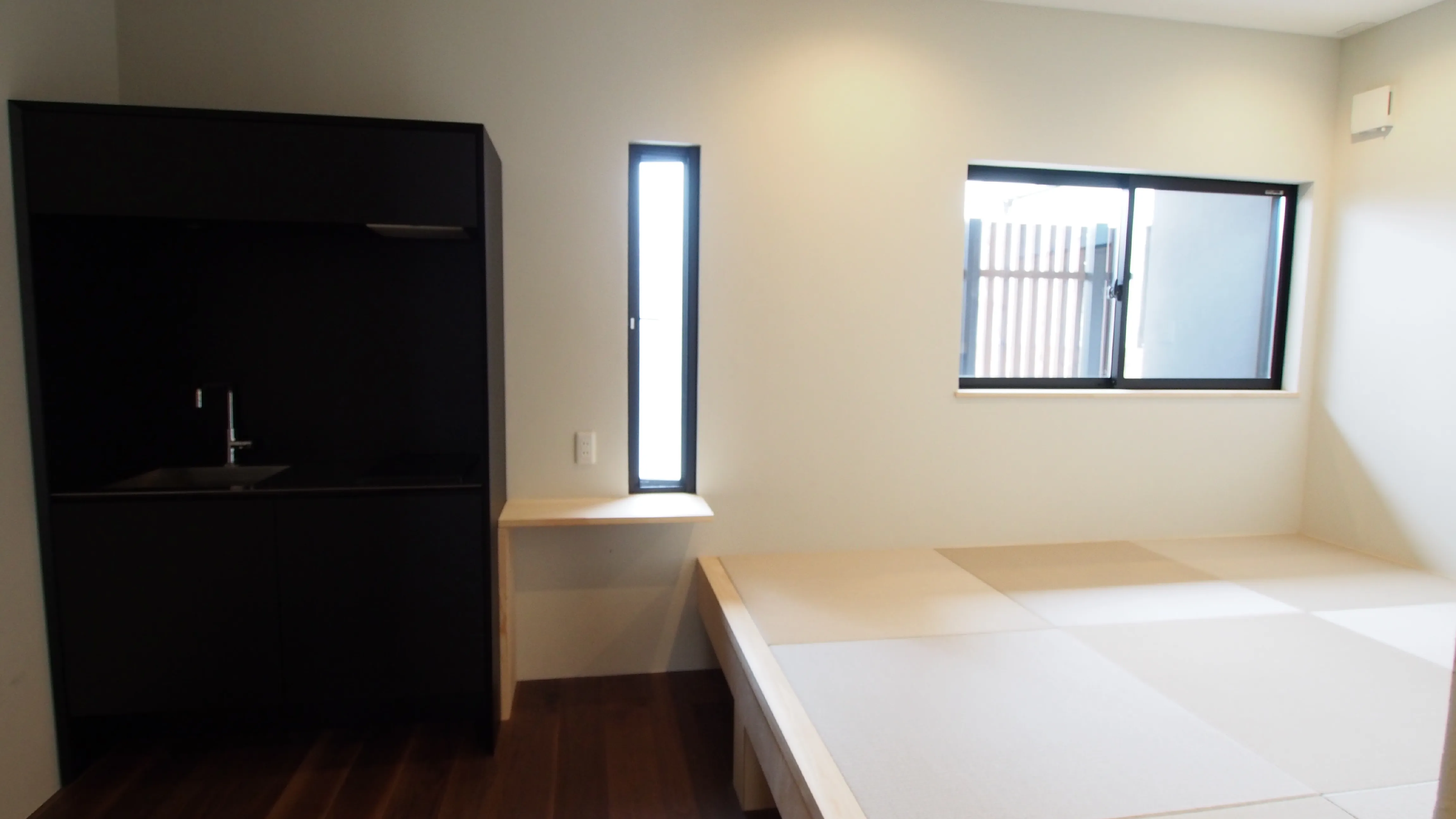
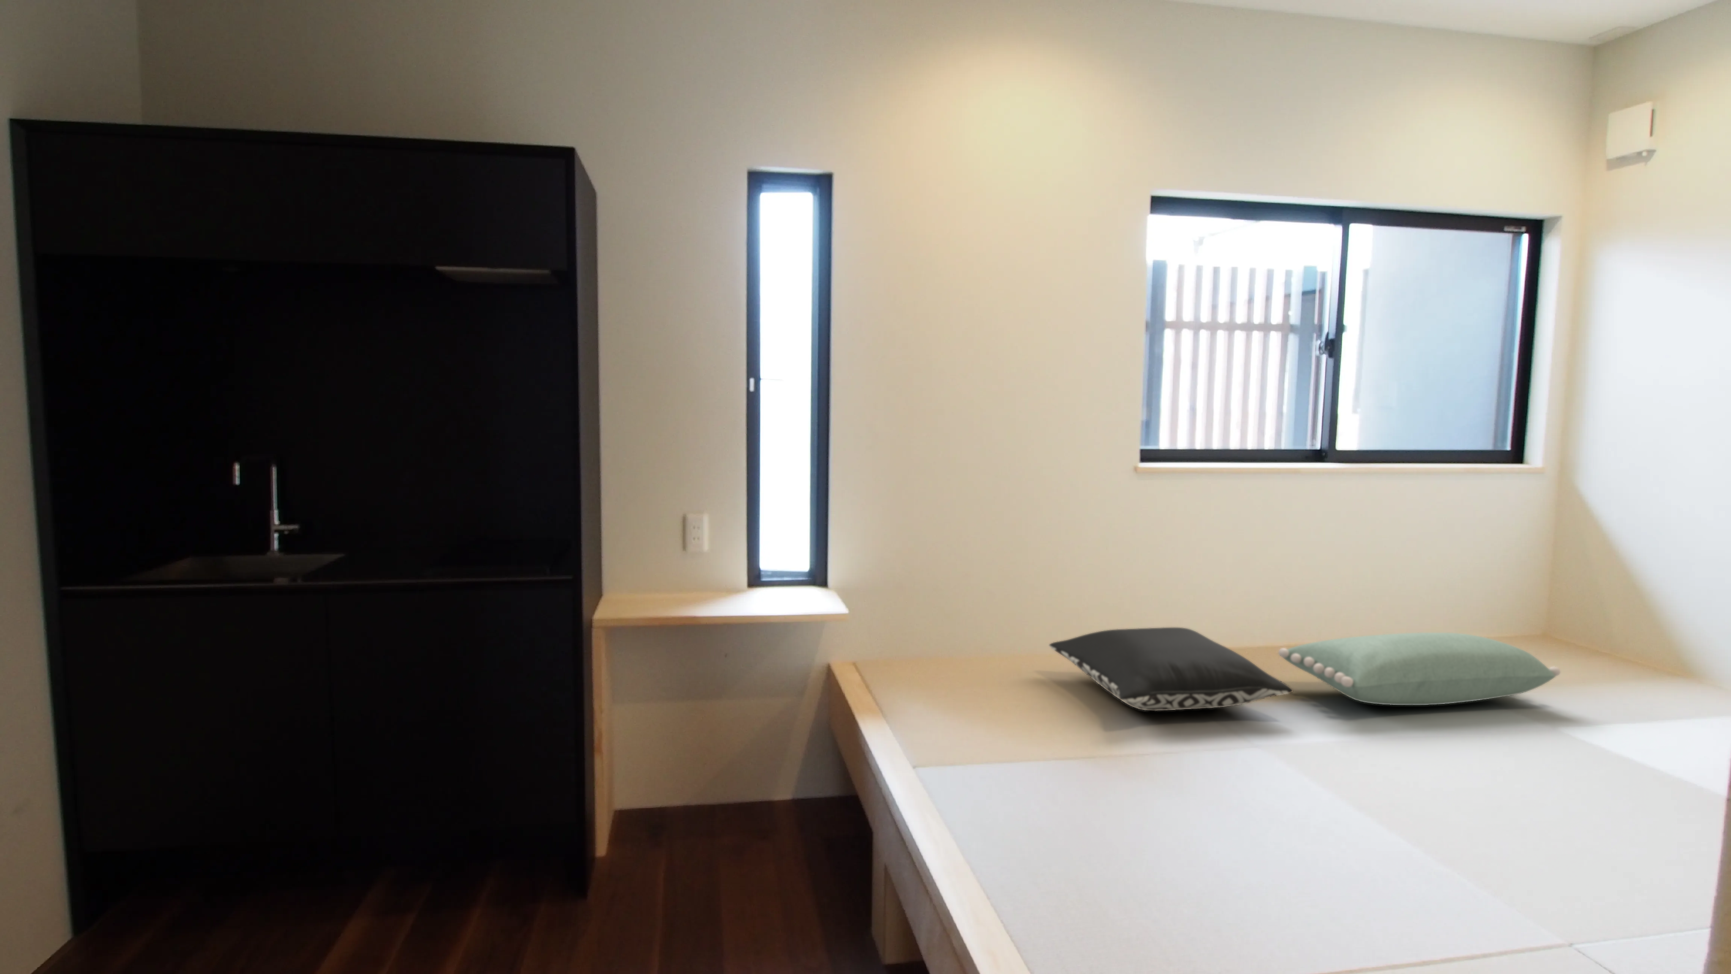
+ pillow (1162, 666)
+ pillow (1412, 666)
